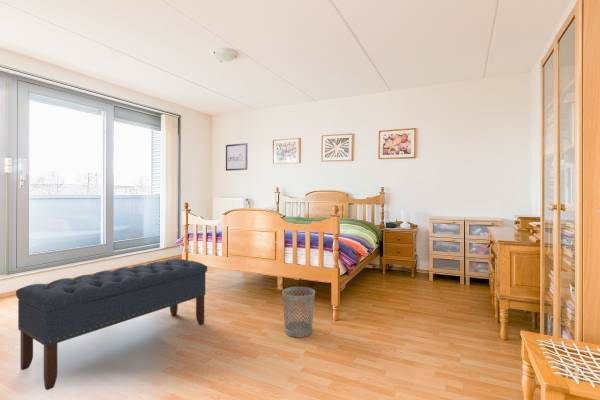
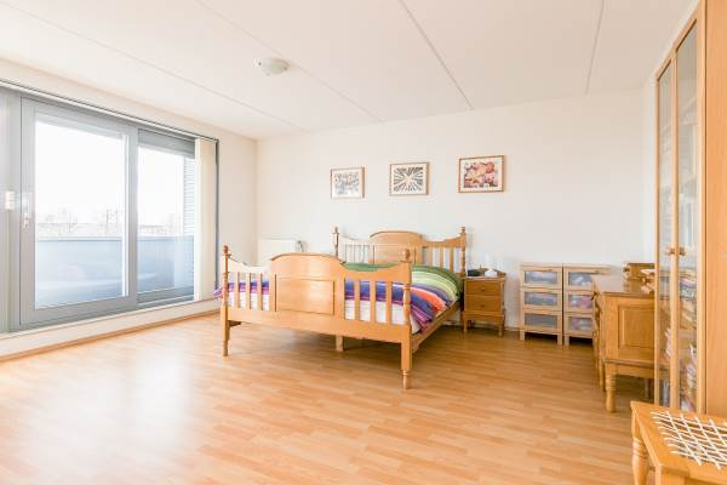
- bench (126, 306)
- wall art (236, 157)
- wastebasket (298, 311)
